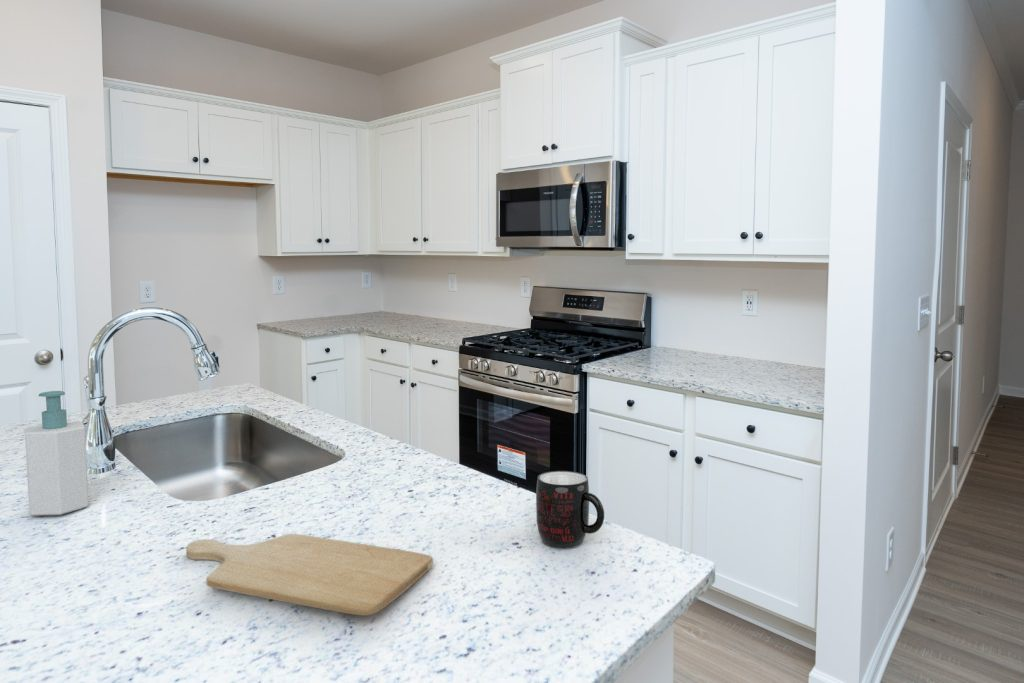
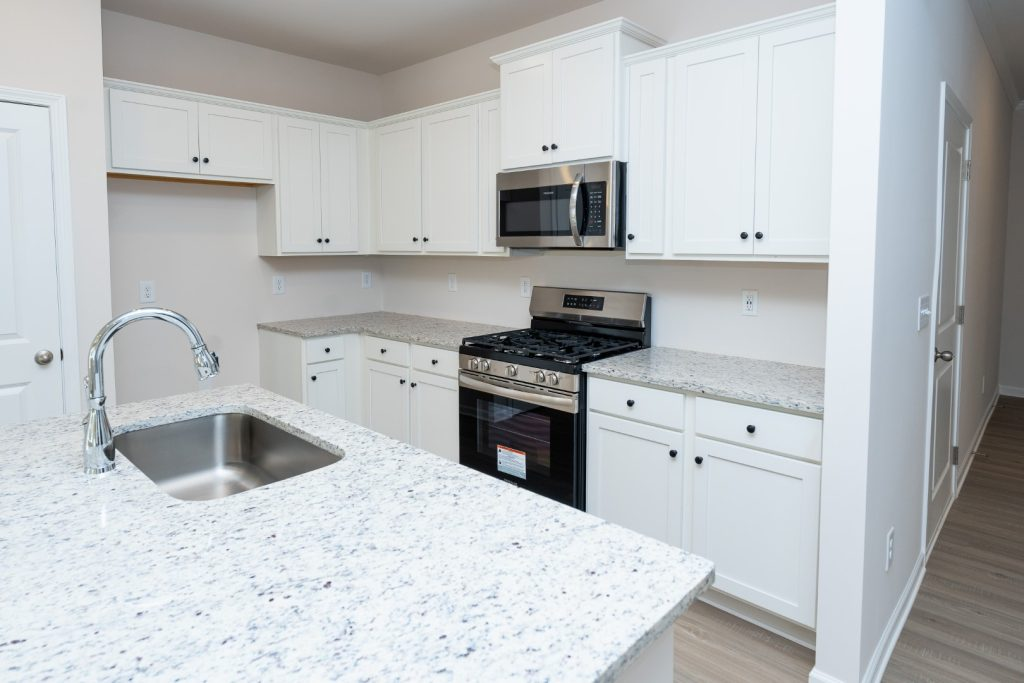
- mug (570, 510)
- chopping board (292, 564)
- soap bottle (56, 450)
